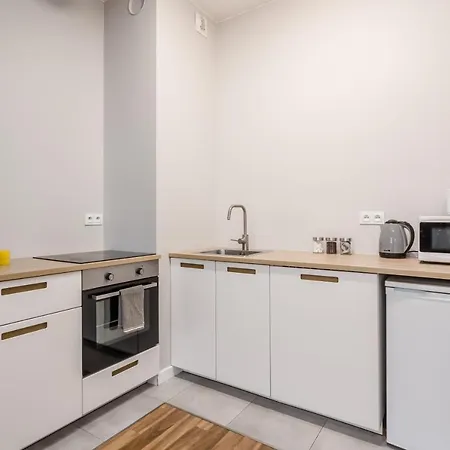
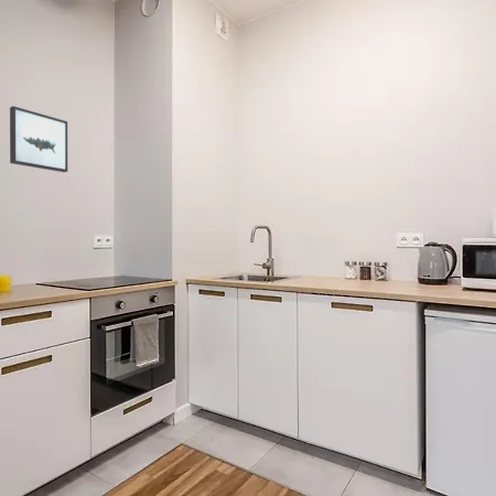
+ wall art (40, 141)
